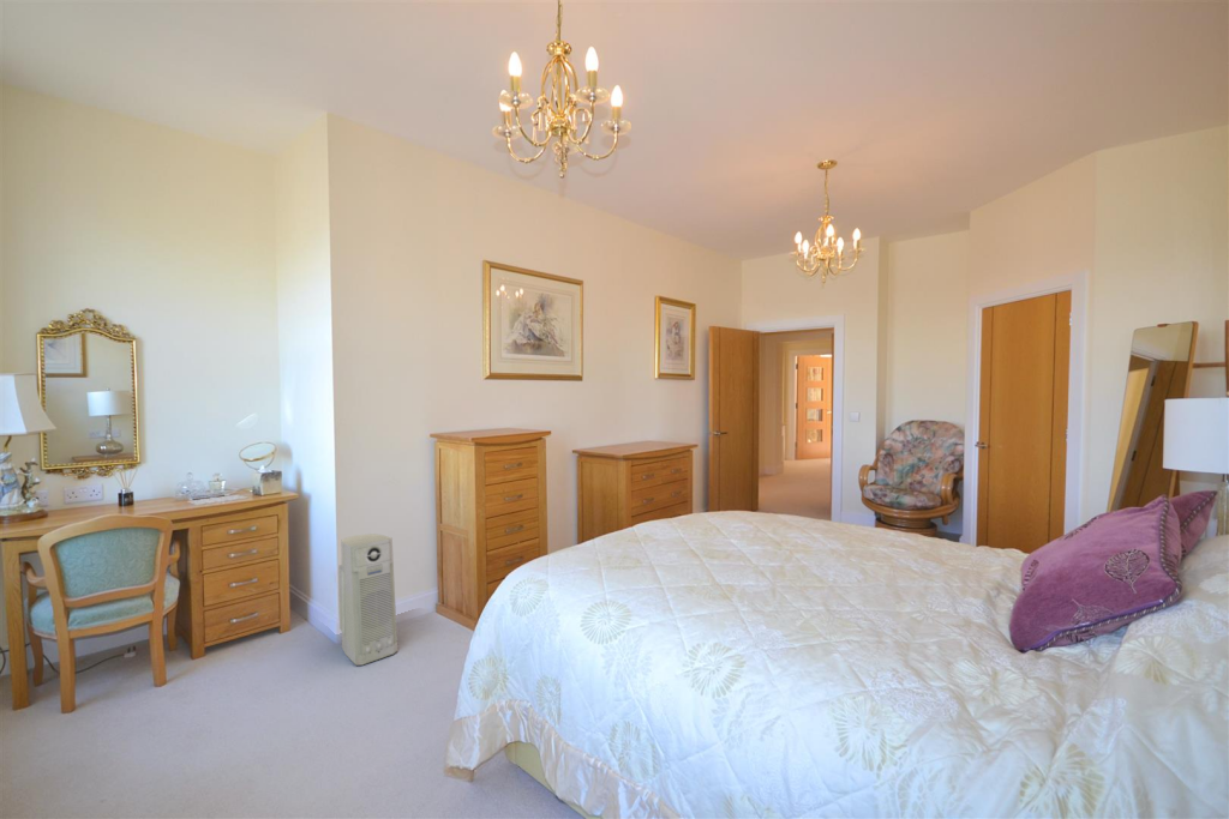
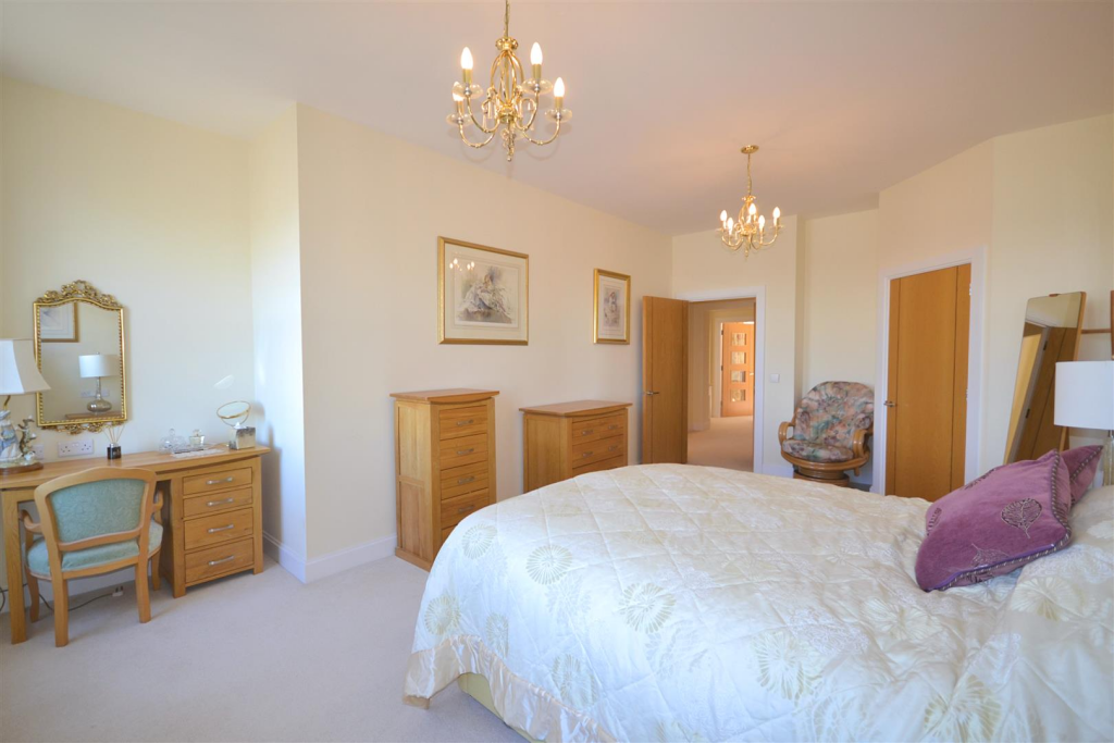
- air purifier (365, 594)
